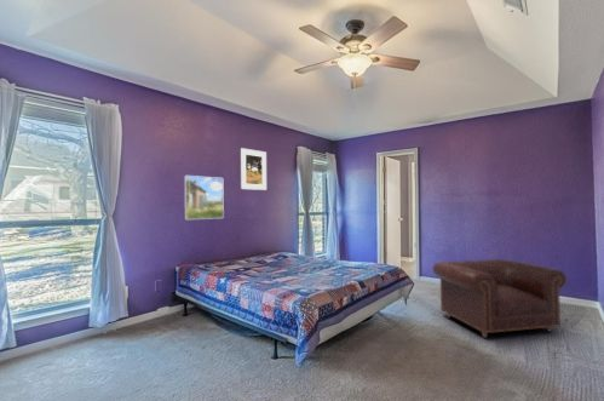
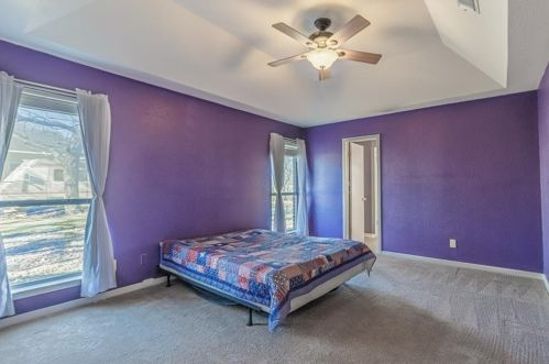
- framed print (253, 170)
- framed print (205, 197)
- armchair (491, 293)
